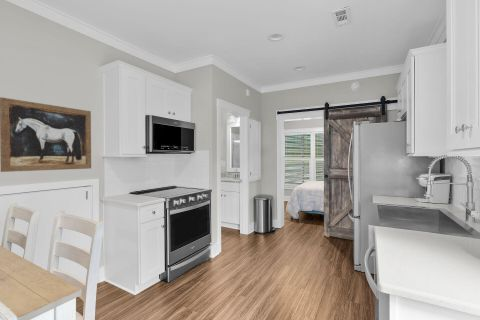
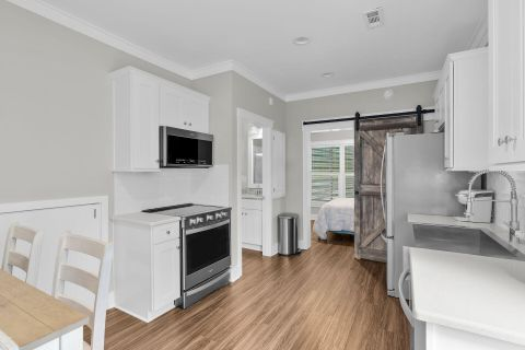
- wall art (51, 137)
